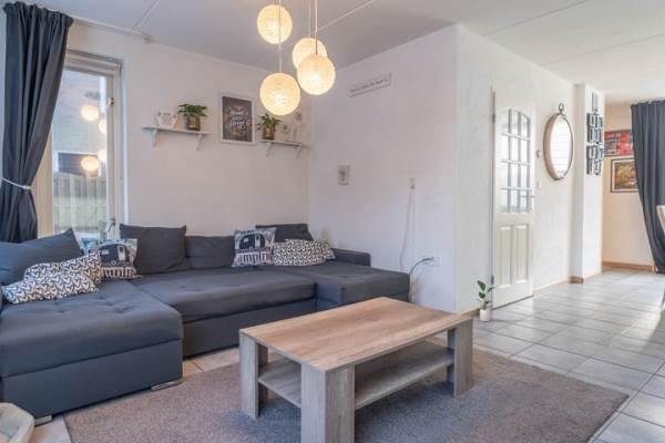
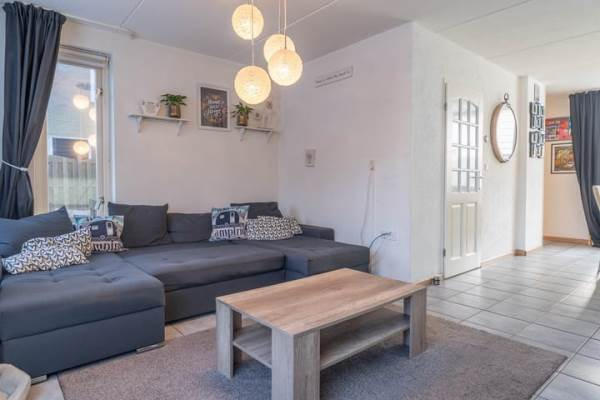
- potted plant (484, 301)
